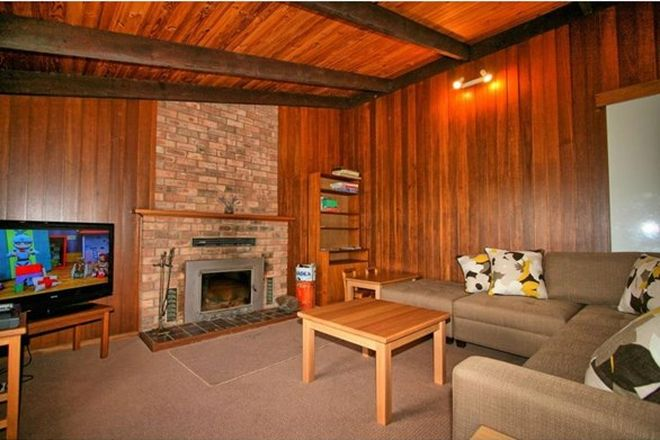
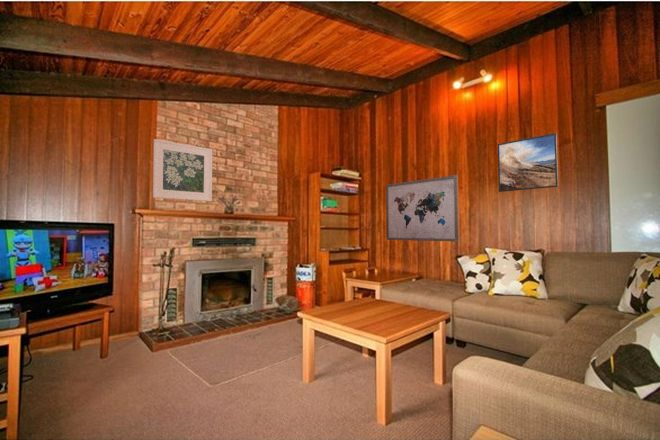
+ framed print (184, 172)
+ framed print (526, 164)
+ wall art (418, 210)
